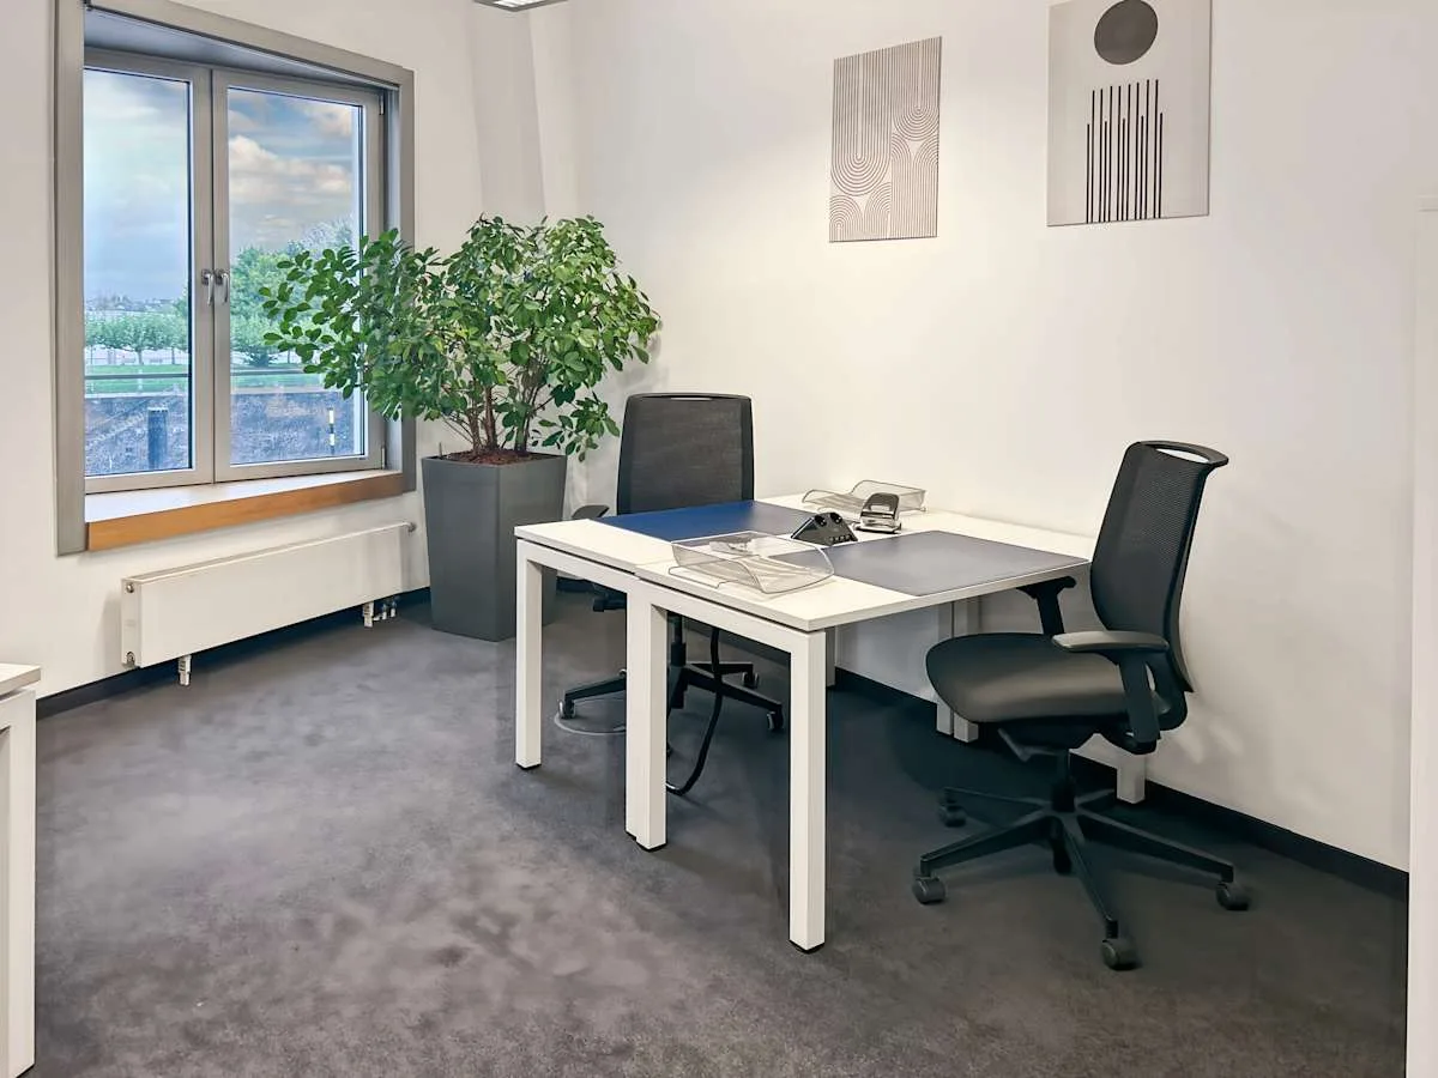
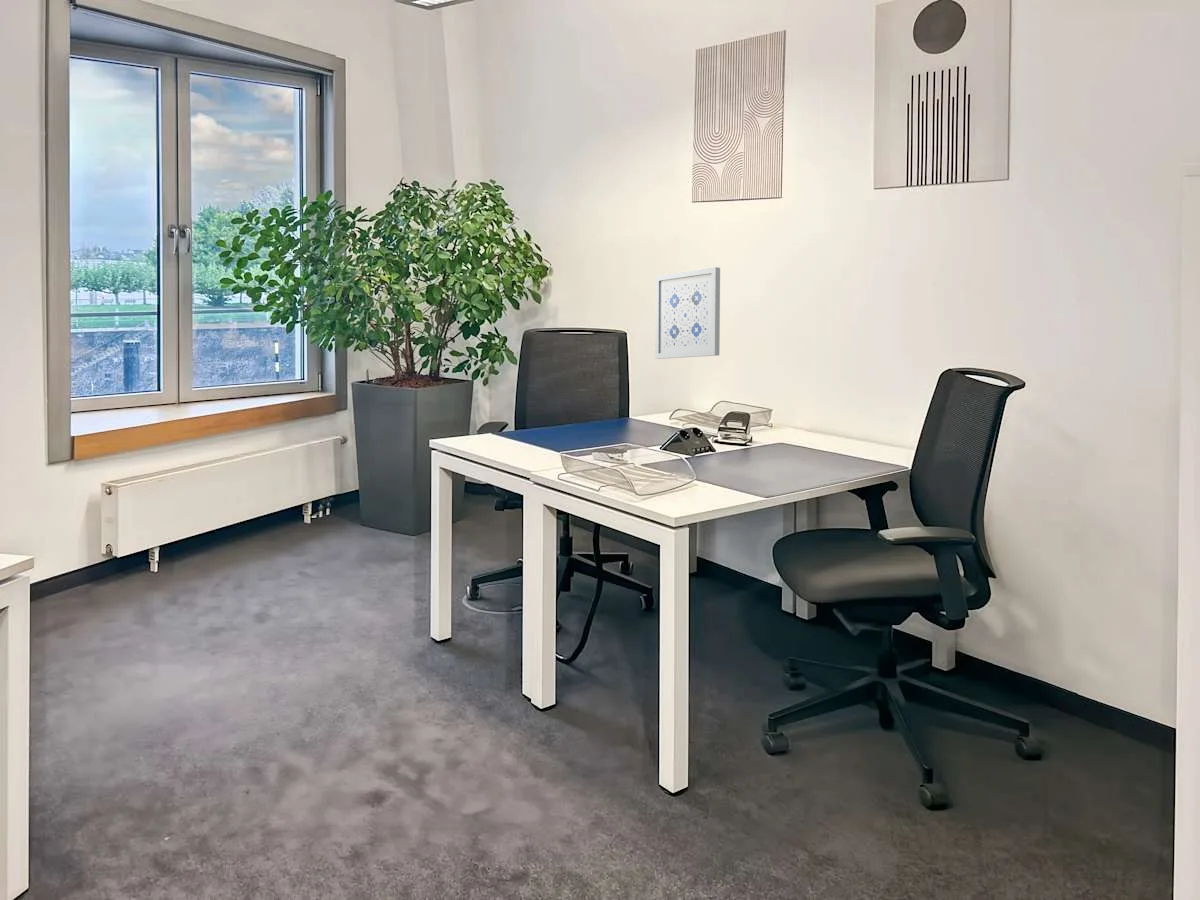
+ wall art (686, 314)
